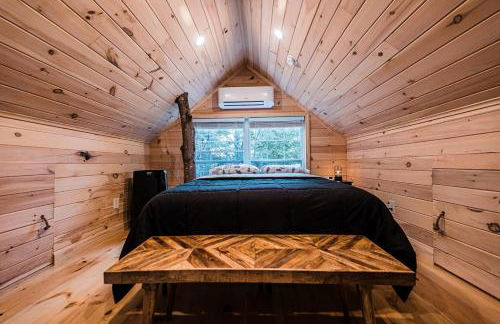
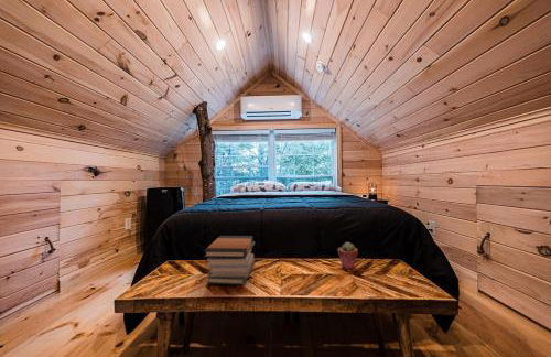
+ potted succulent (347, 253)
+ book stack (231, 257)
